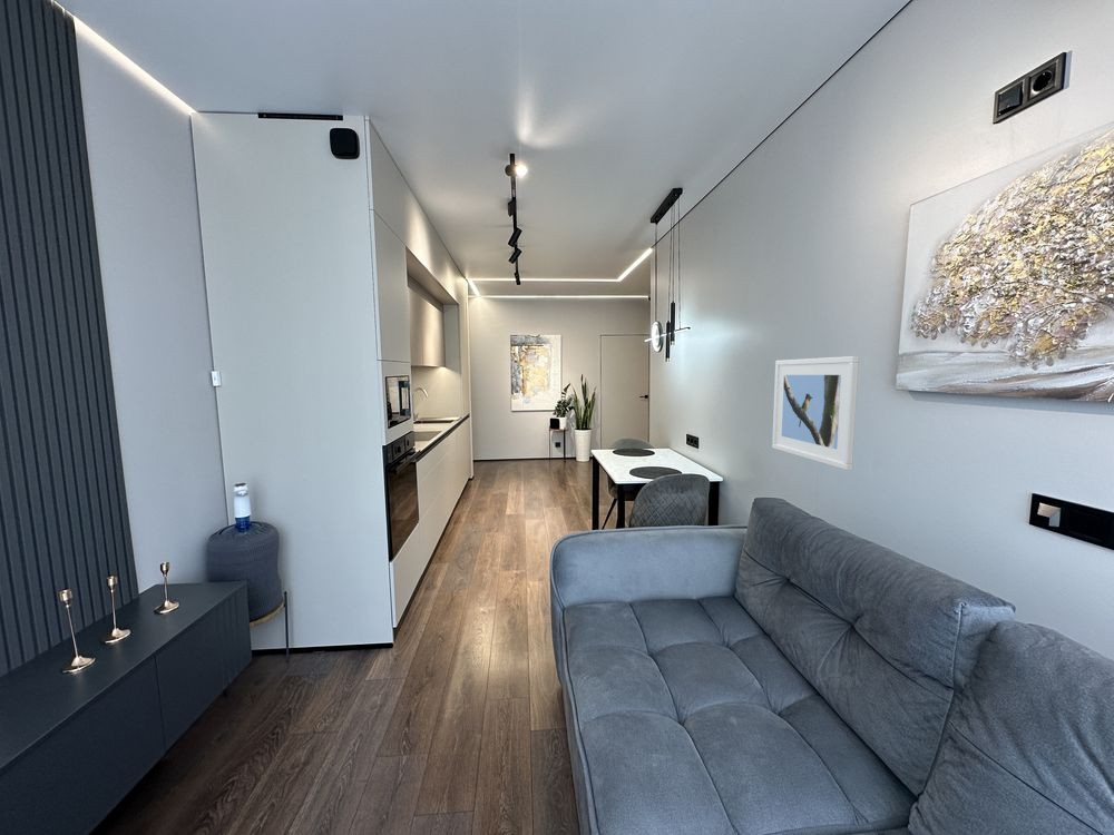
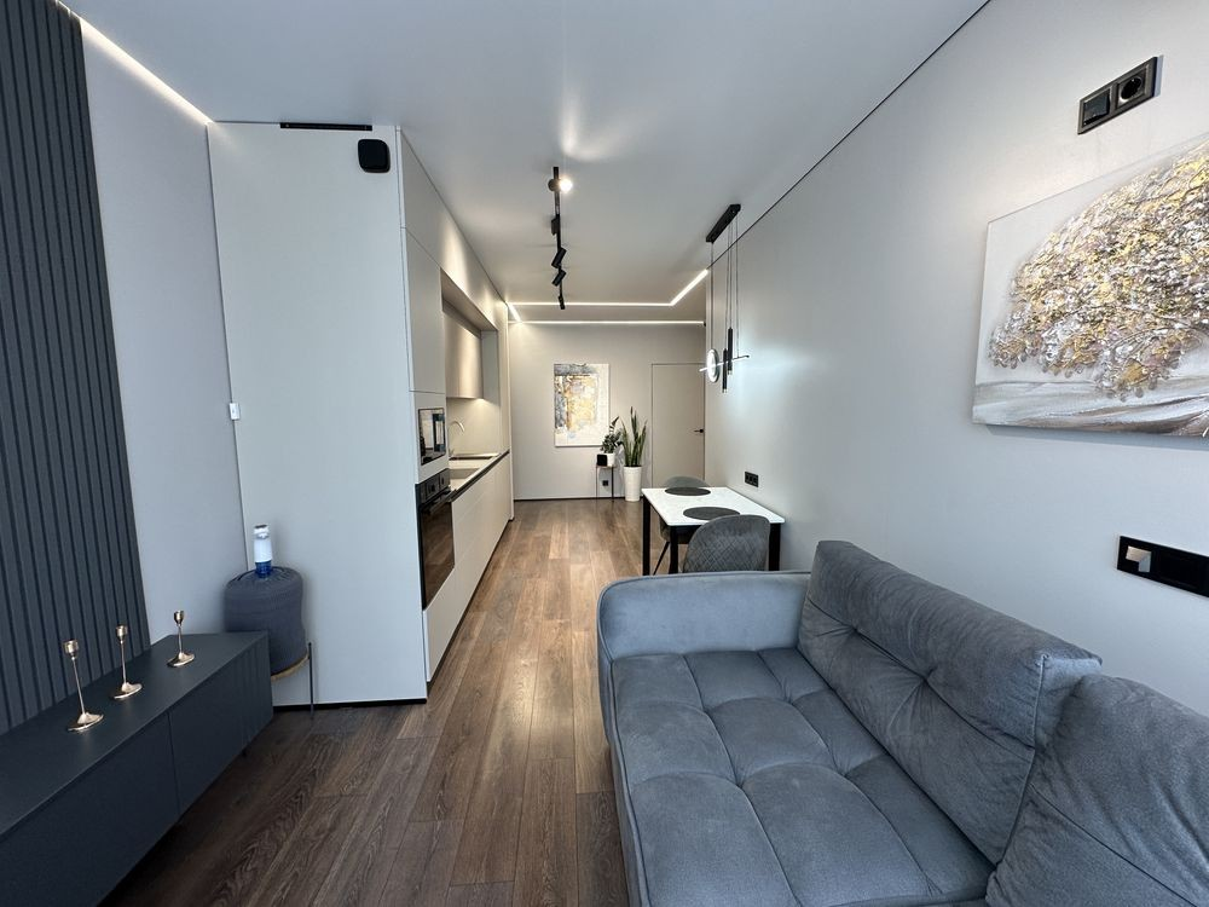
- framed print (809, 409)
